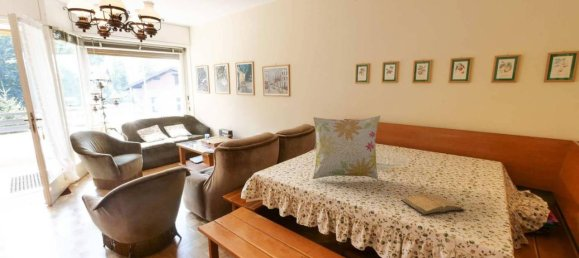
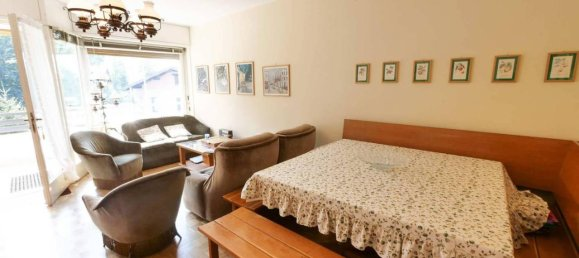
- decorative pillow (346, 148)
- book (431, 202)
